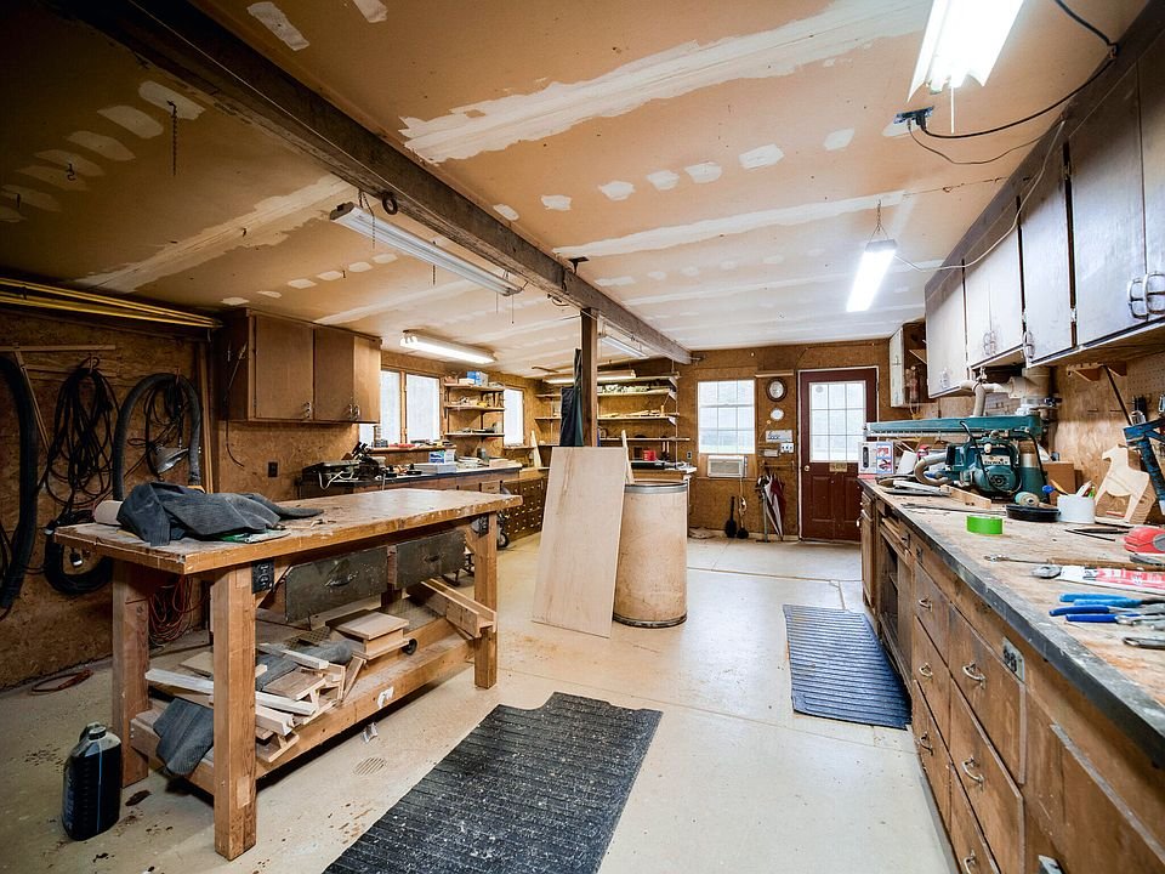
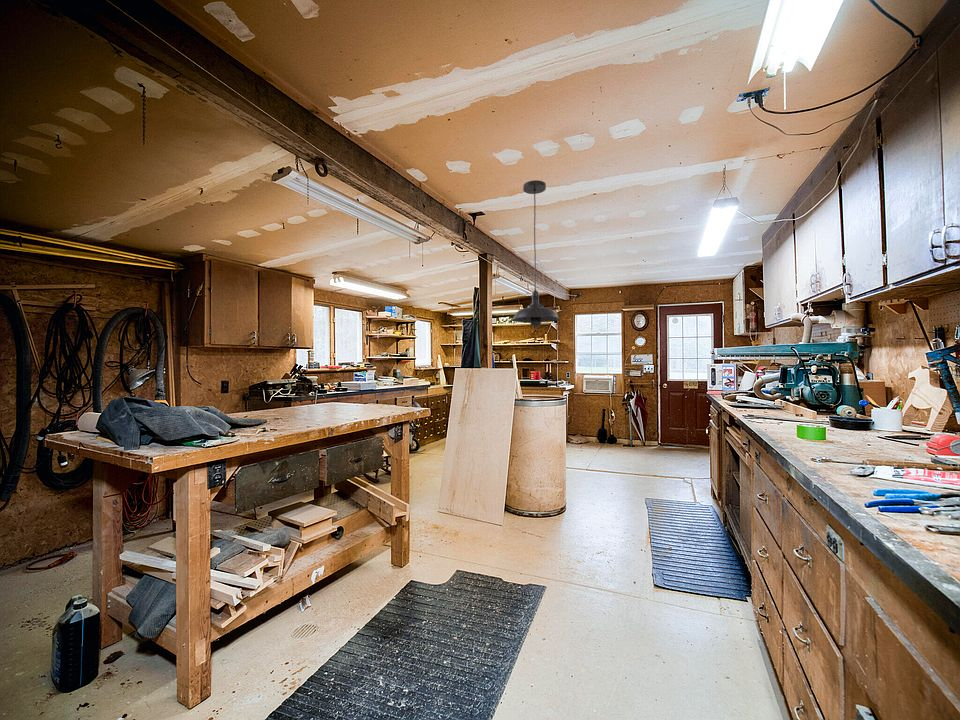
+ light fixture (535, 256)
